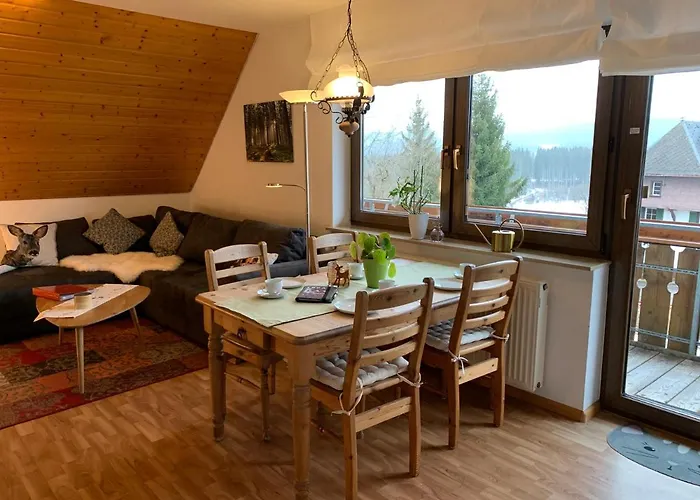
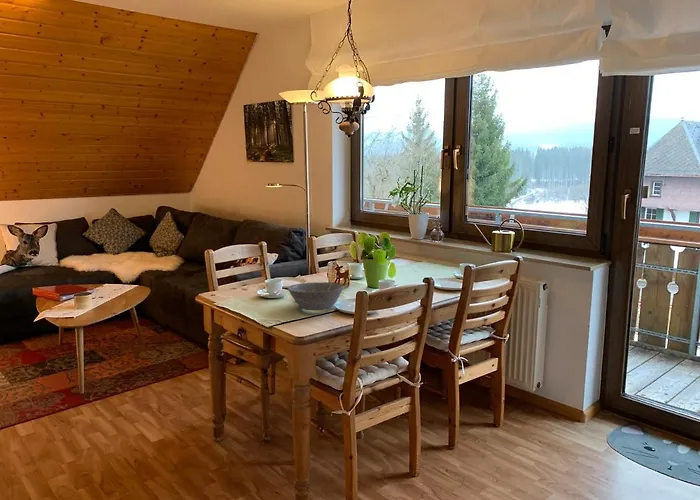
+ bowl (315, 296)
